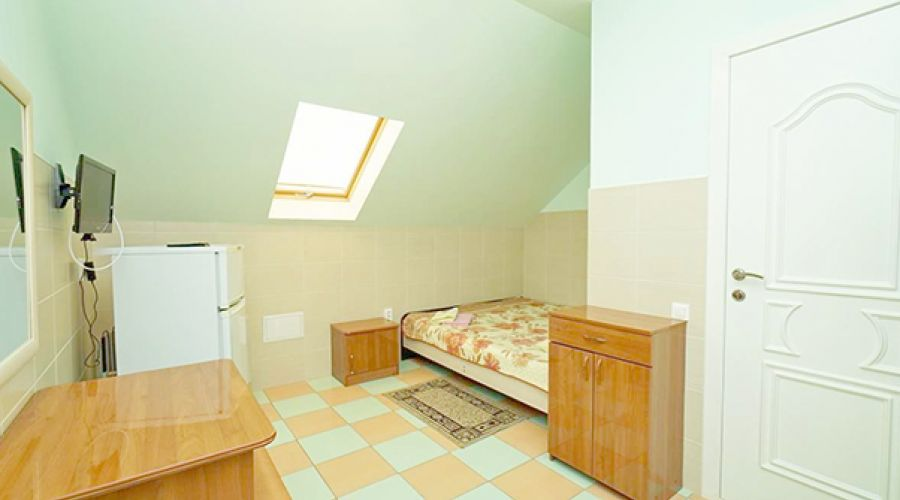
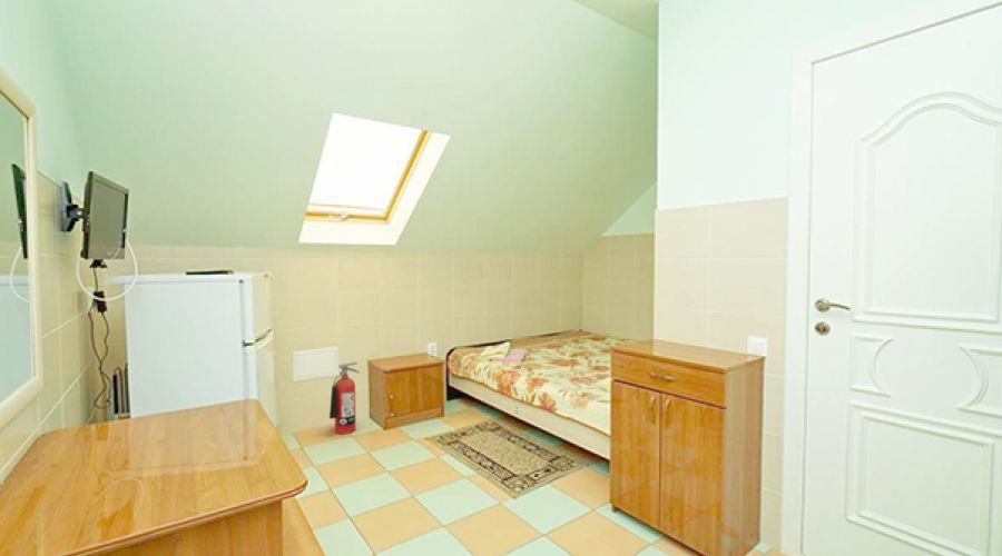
+ fire extinguisher (343, 397)
